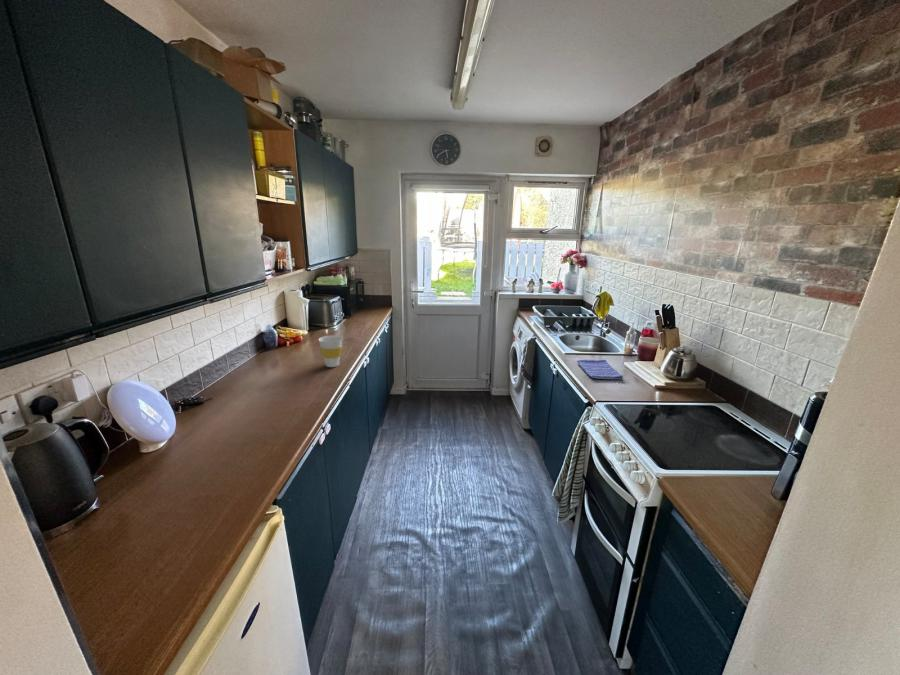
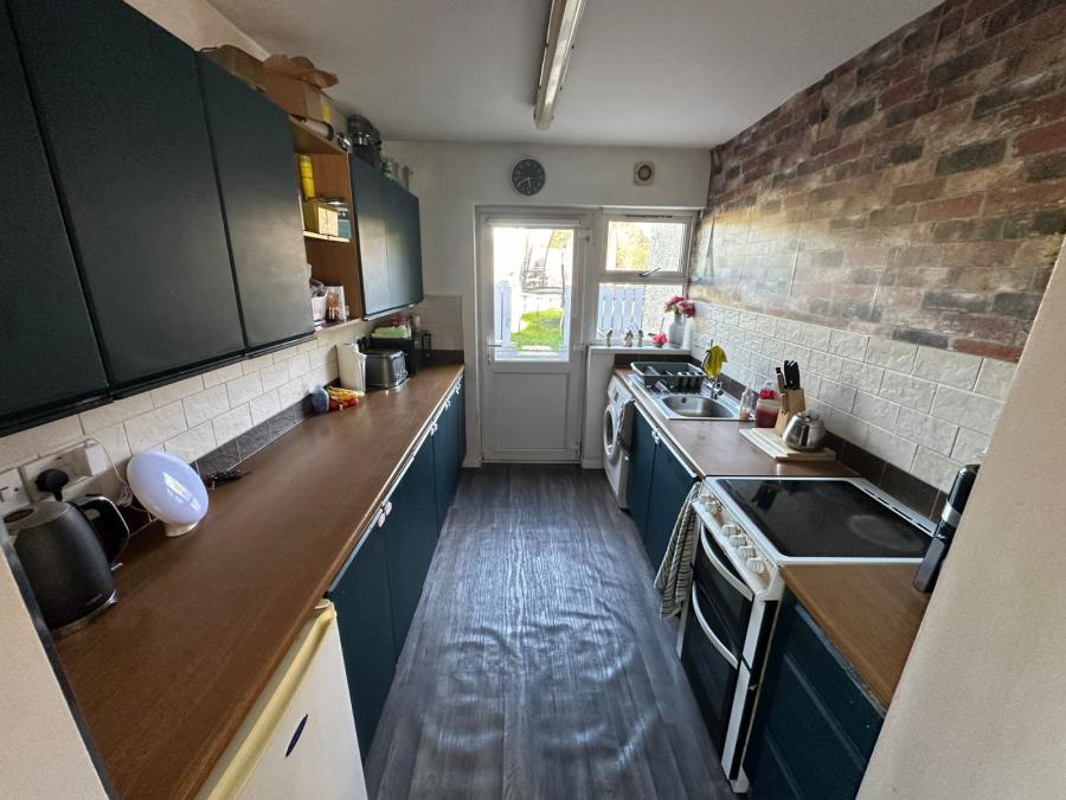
- cup (331, 352)
- dish towel (598, 368)
